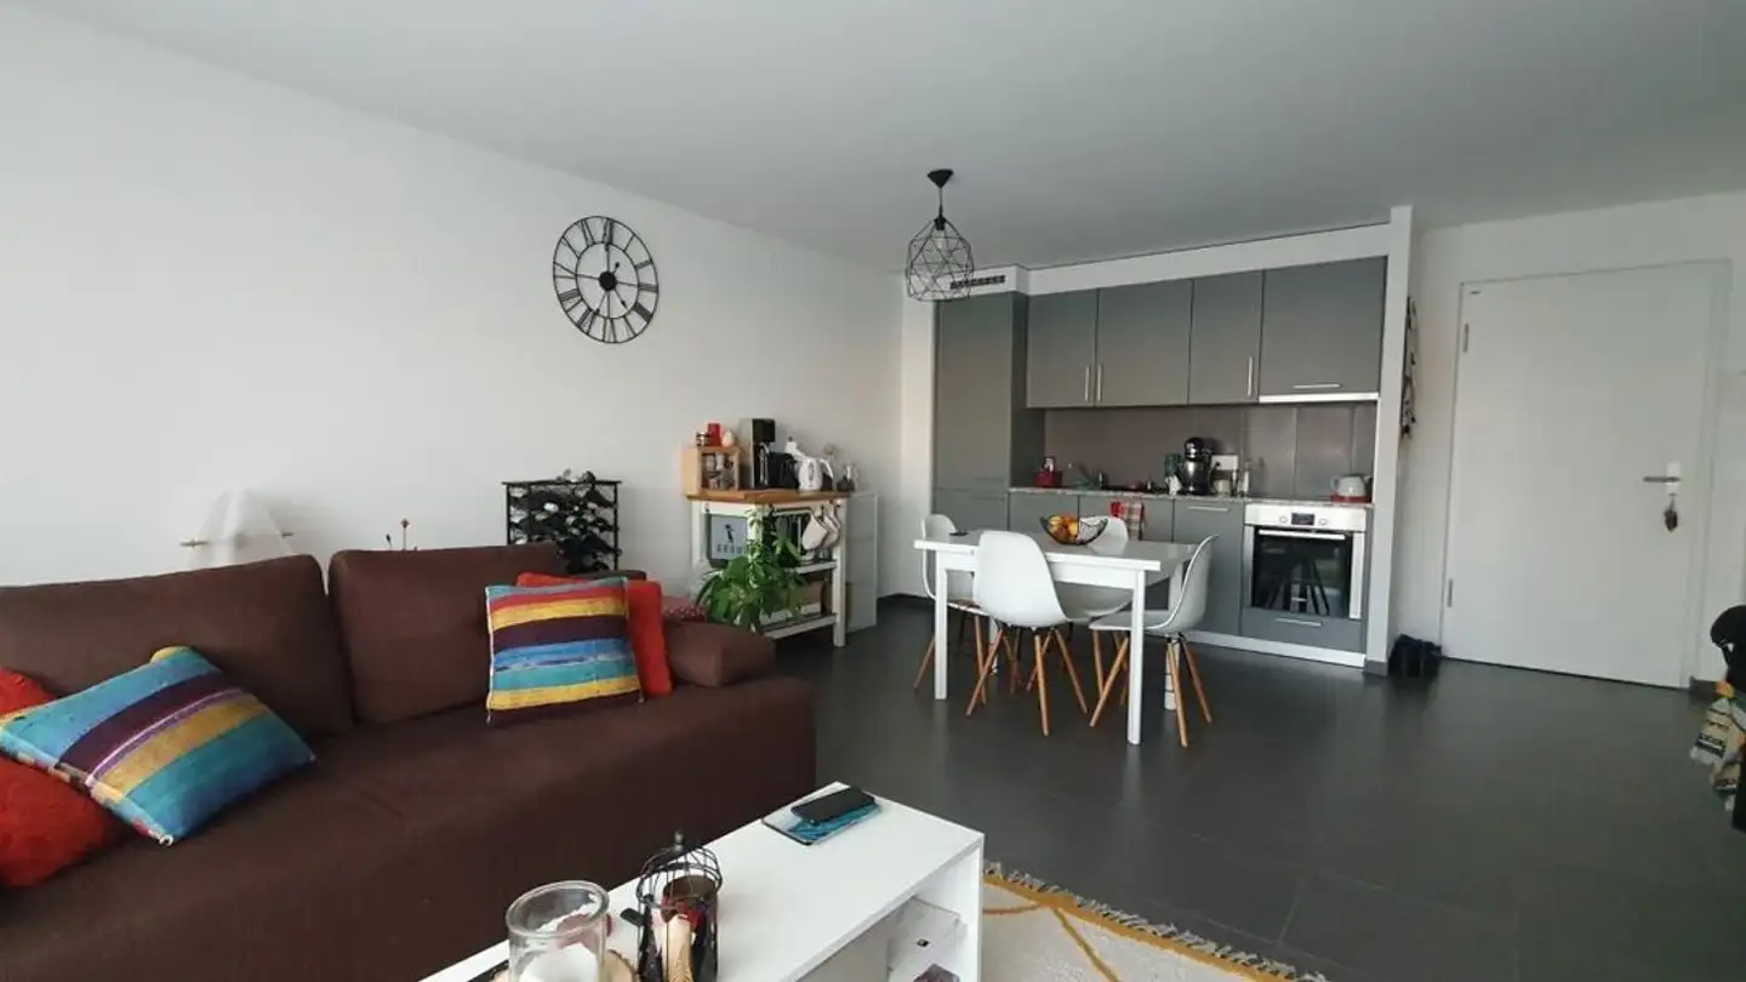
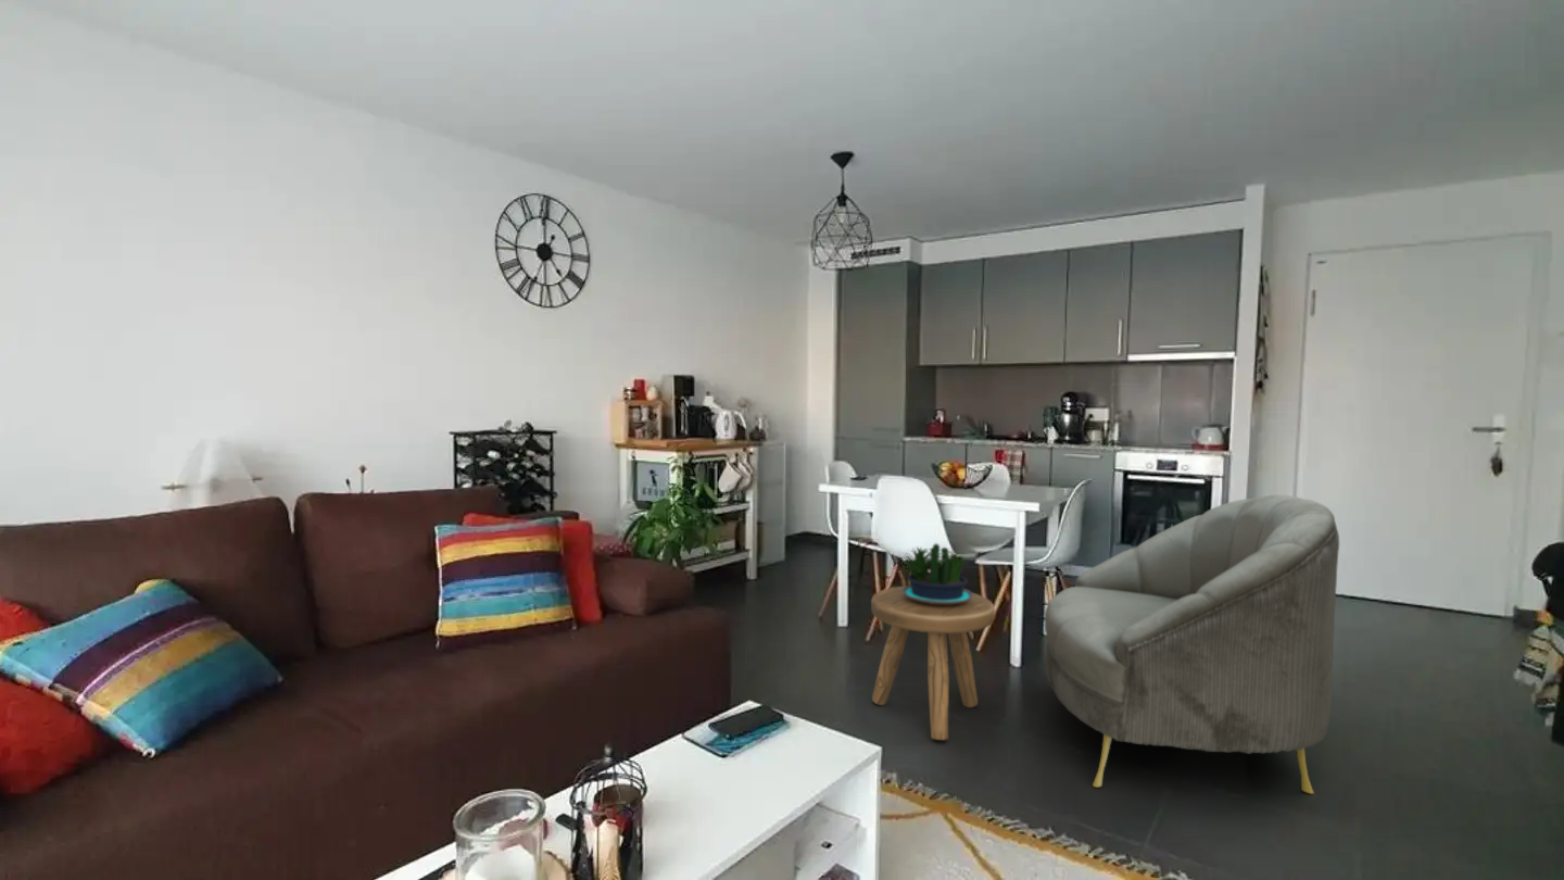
+ potted plant (931, 569)
+ armchair (1176, 618)
+ stool (929, 657)
